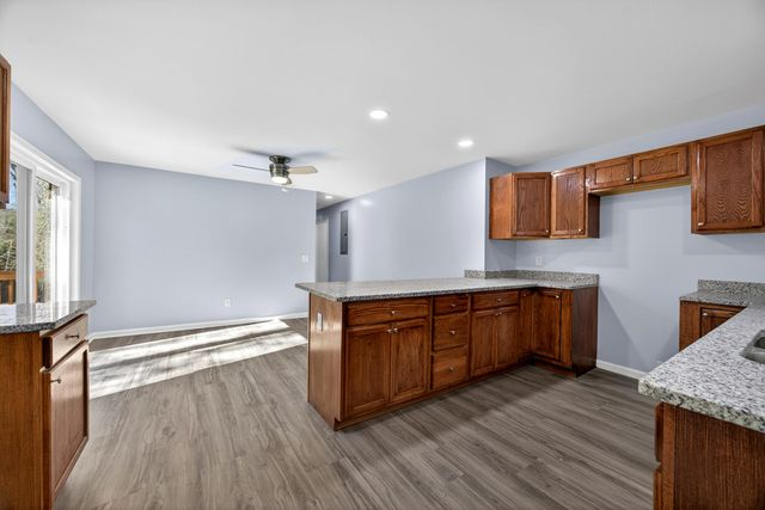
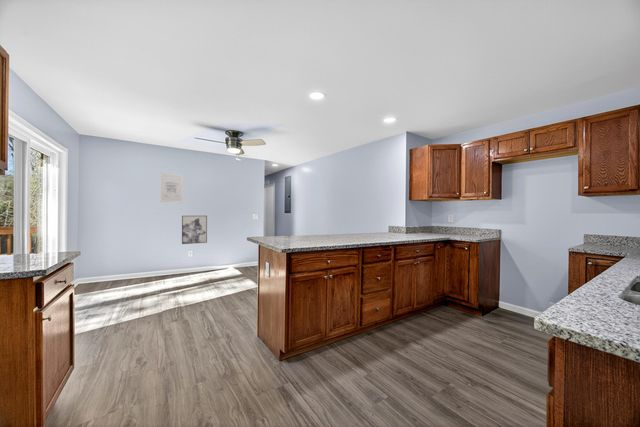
+ wall art (171, 188)
+ wall art (194, 229)
